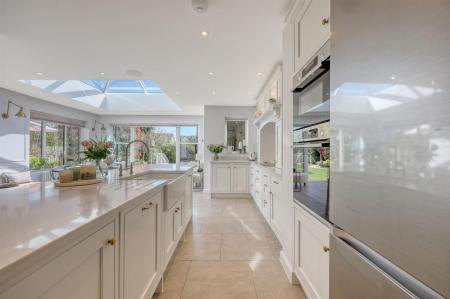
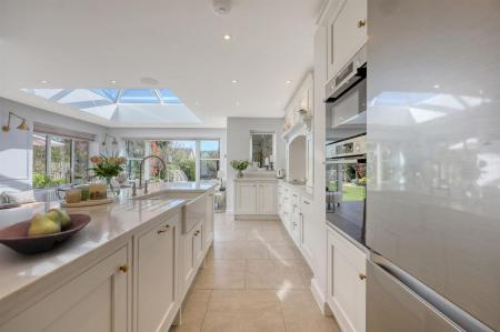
+ fruit bowl (48, 225)
